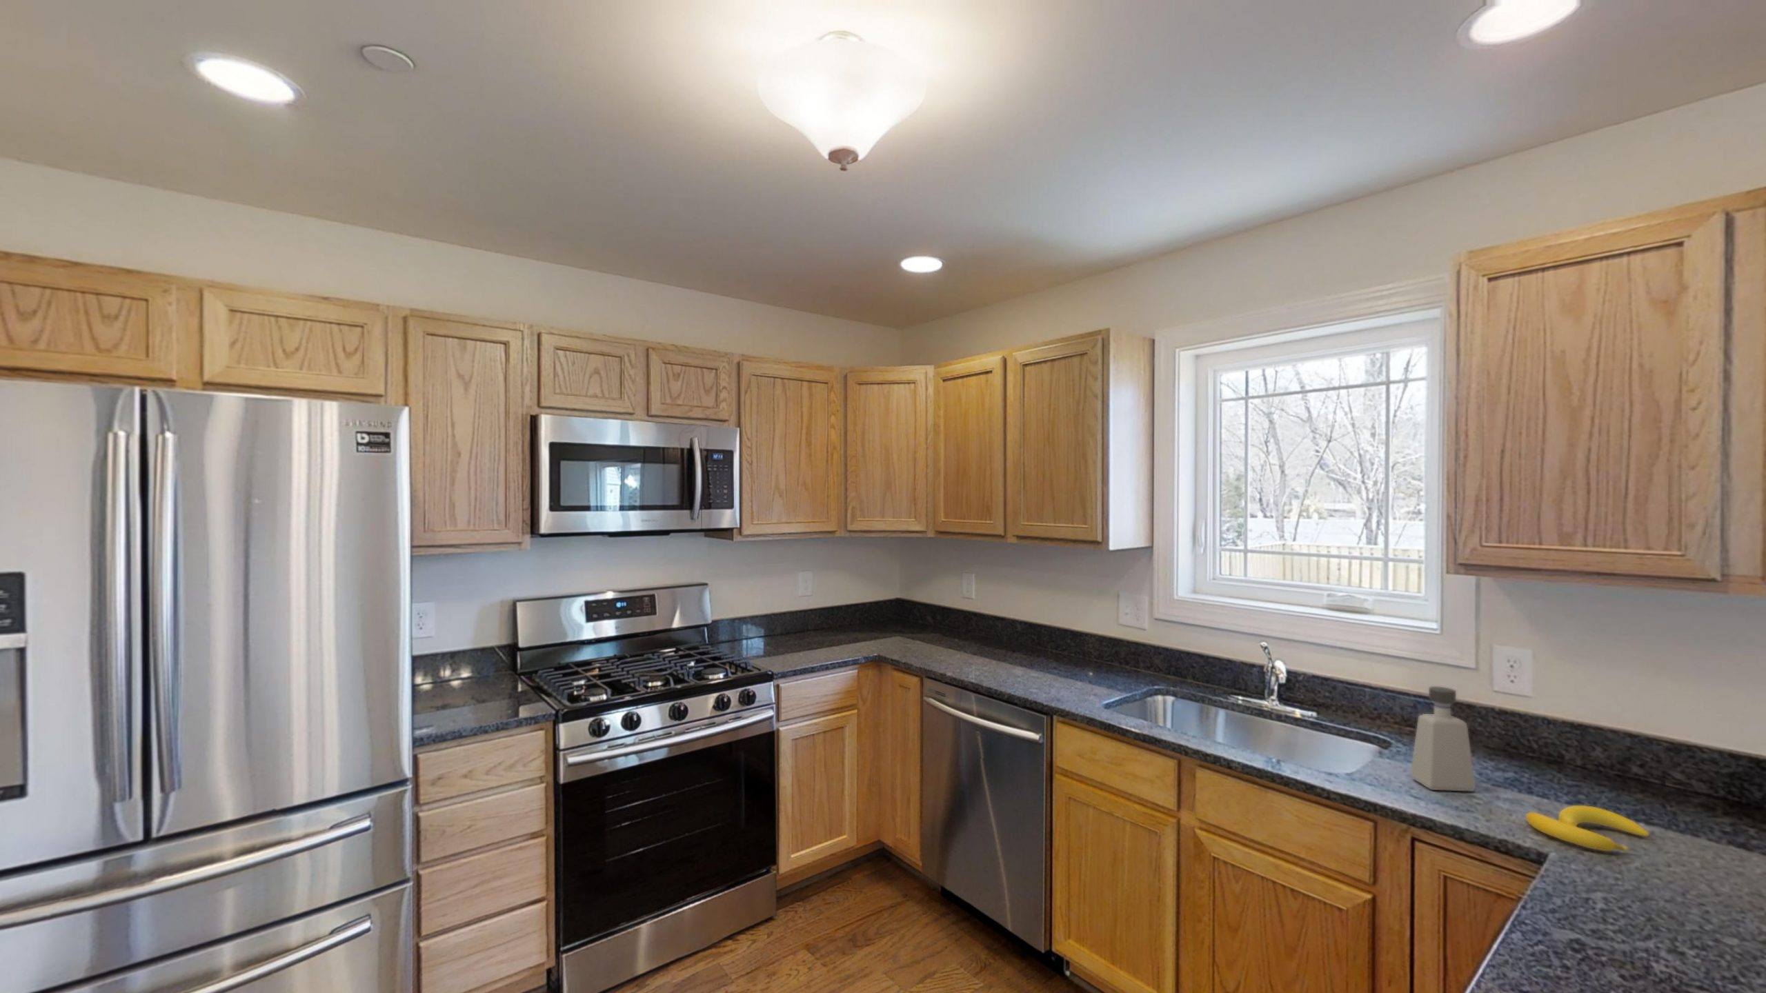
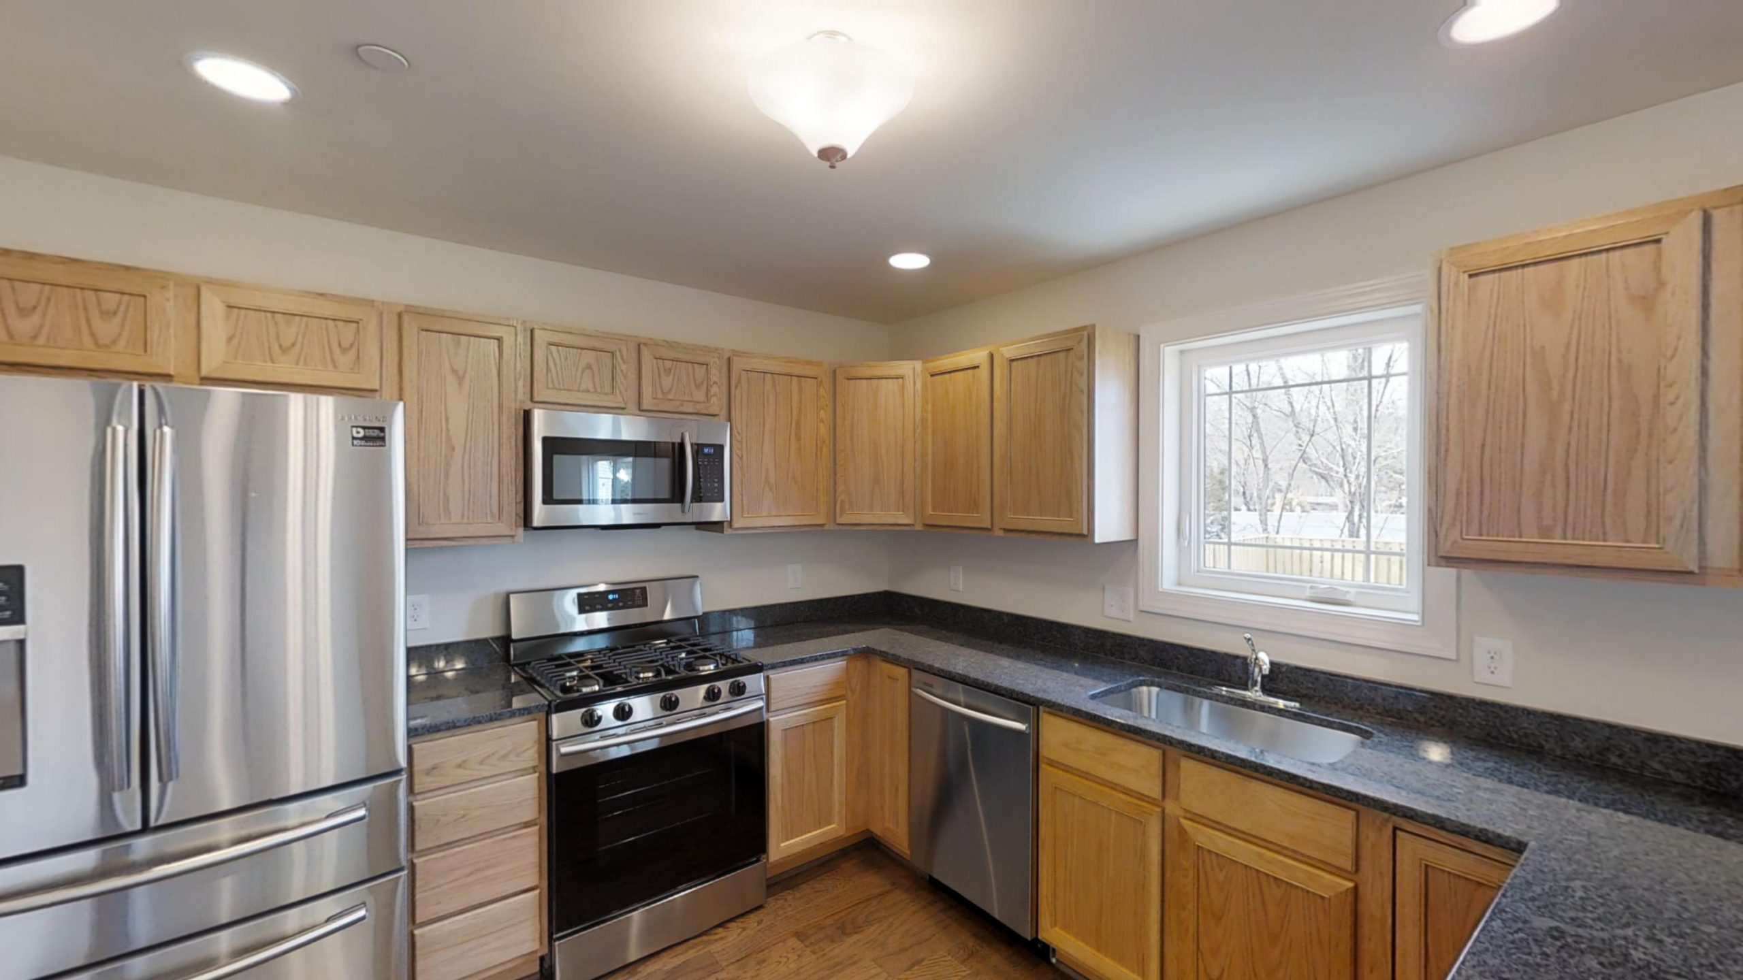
- soap dispenser (1442, 737)
- banana (1590, 823)
